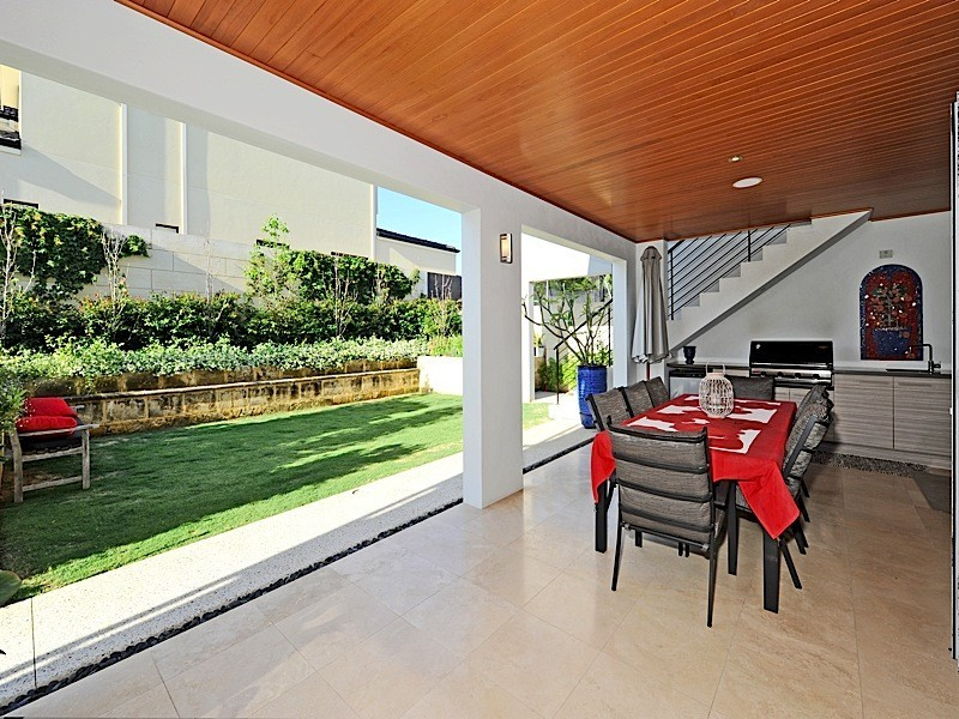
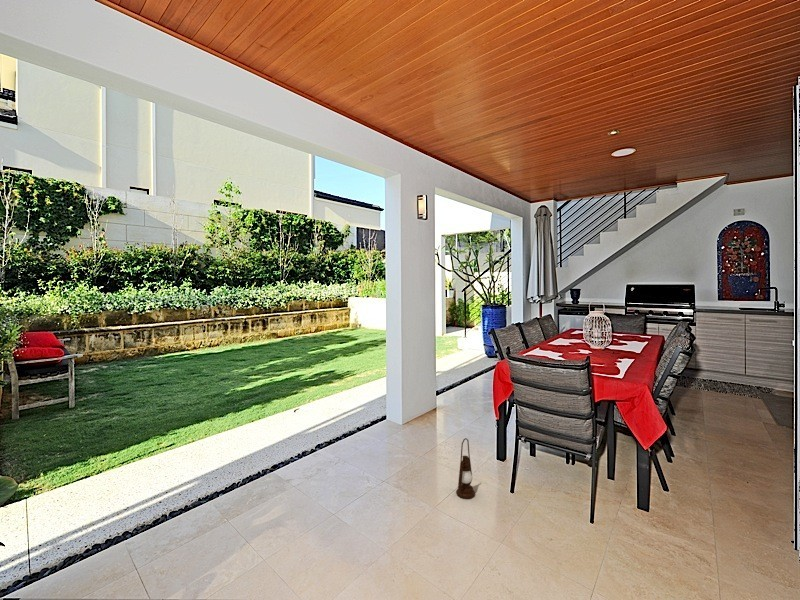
+ lantern (465, 466)
